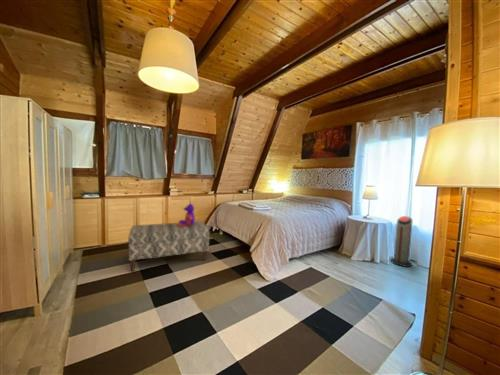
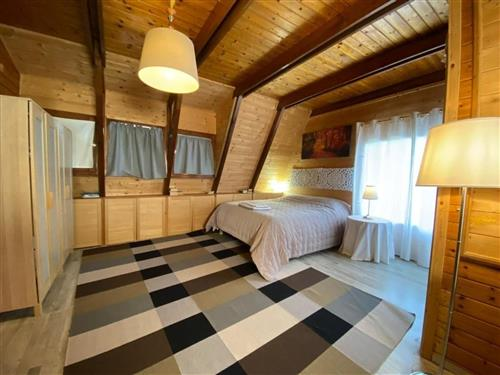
- air purifier (403, 239)
- bench (170, 243)
- stuffed bear (186, 213)
